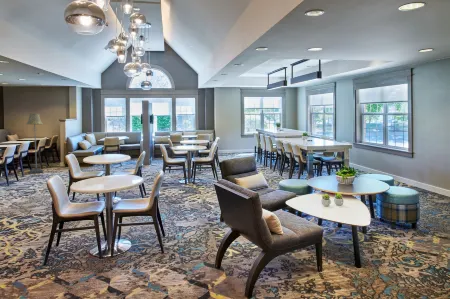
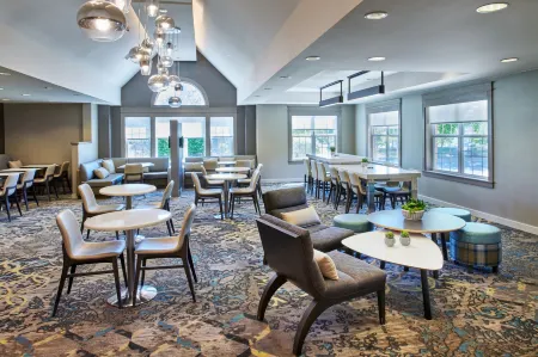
- floor lamp (35, 143)
